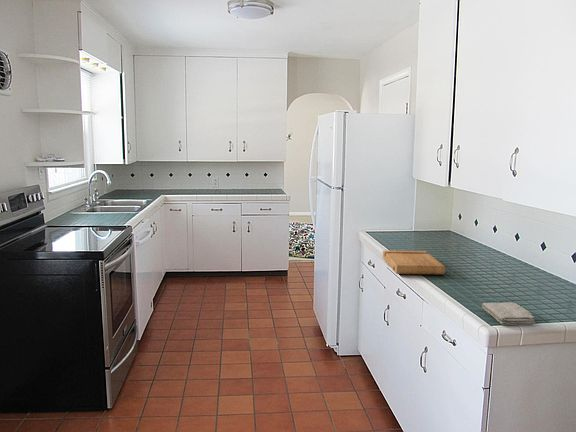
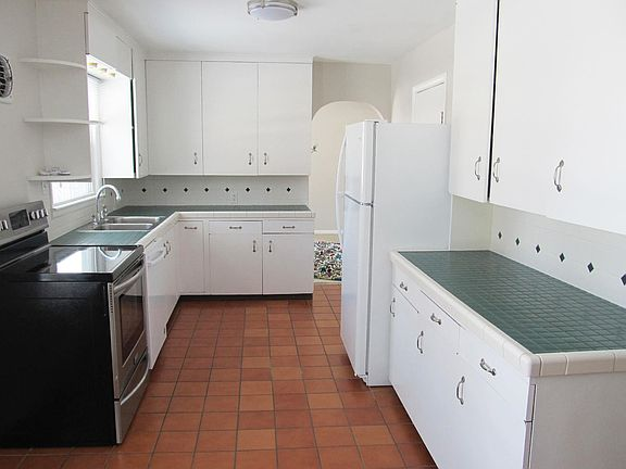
- washcloth (507, 312)
- cutting board (411, 261)
